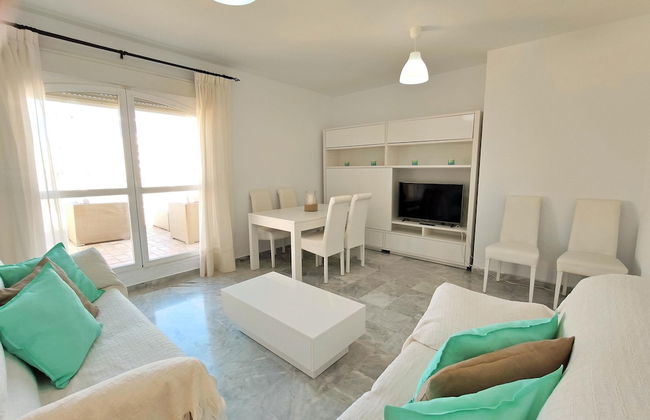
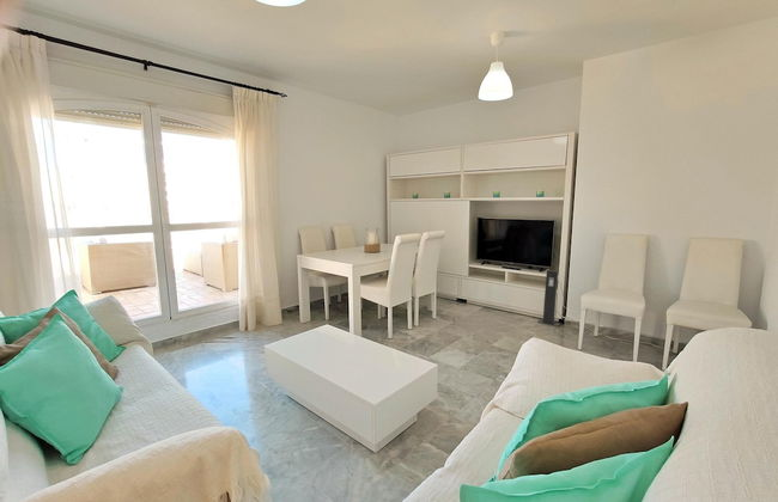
+ speaker (549, 296)
